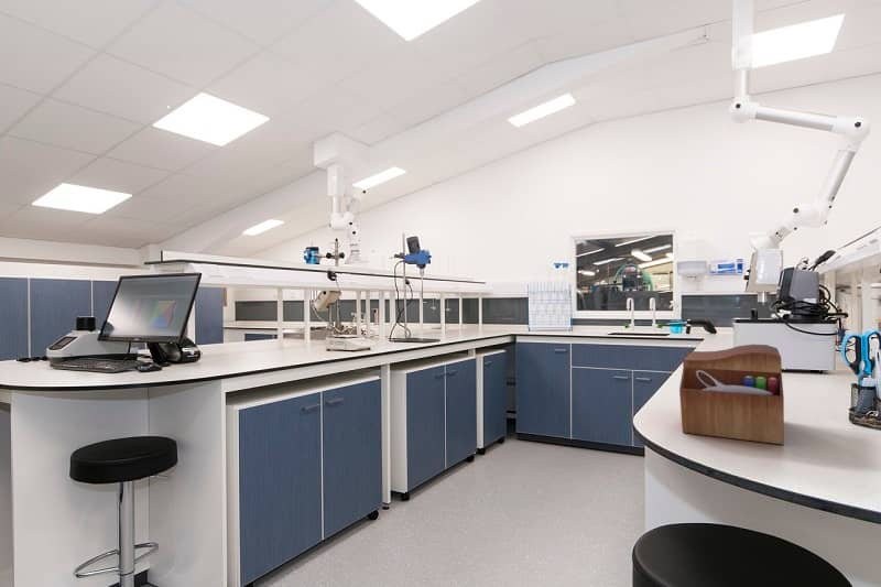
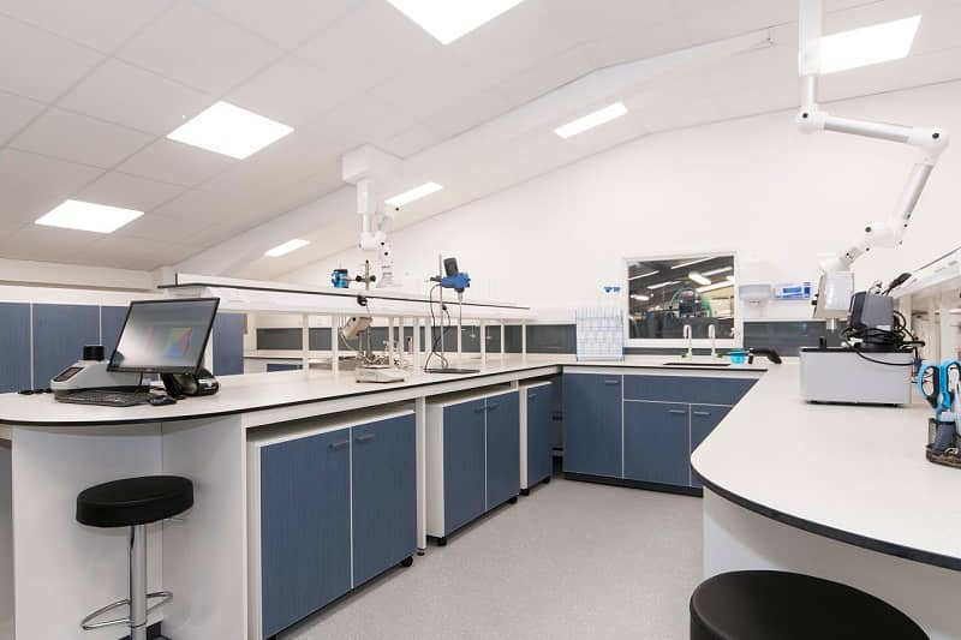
- sewing box (728, 388)
